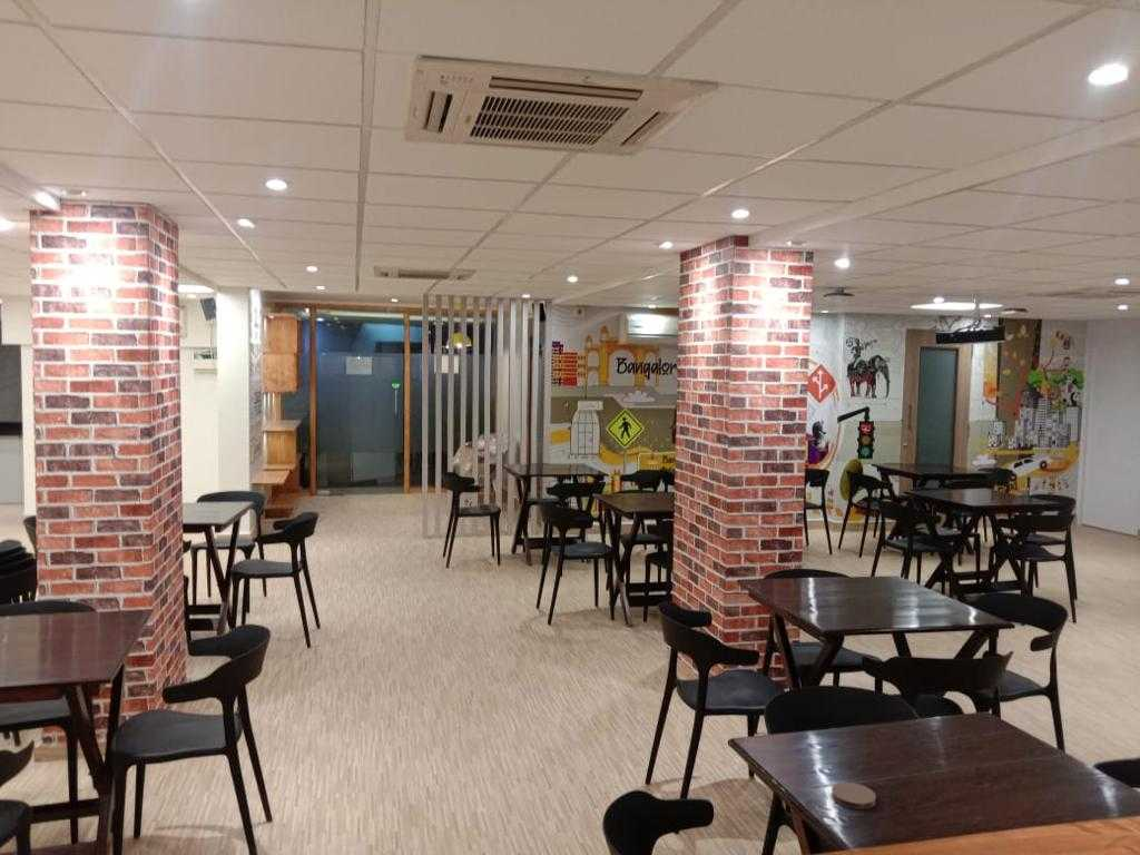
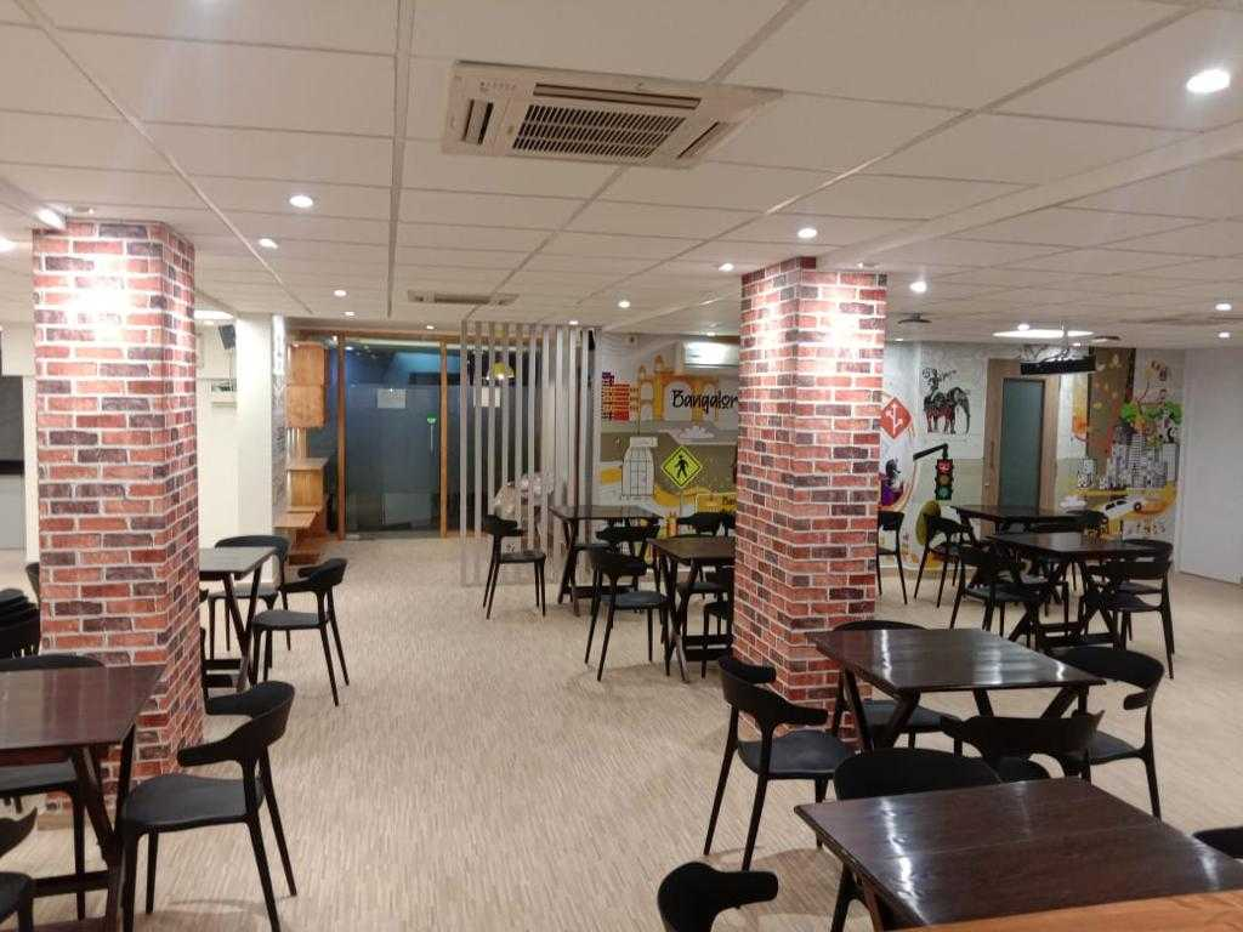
- coaster (853, 795)
